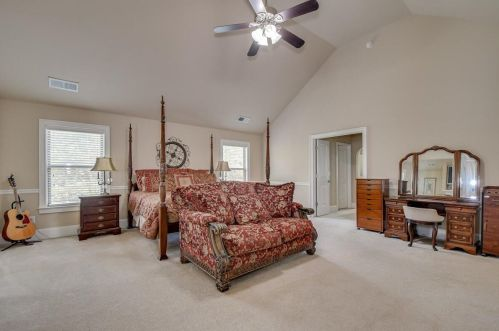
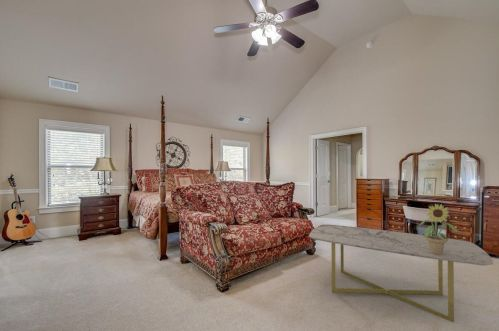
+ coffee table (391, 252)
+ sunflower (435, 227)
